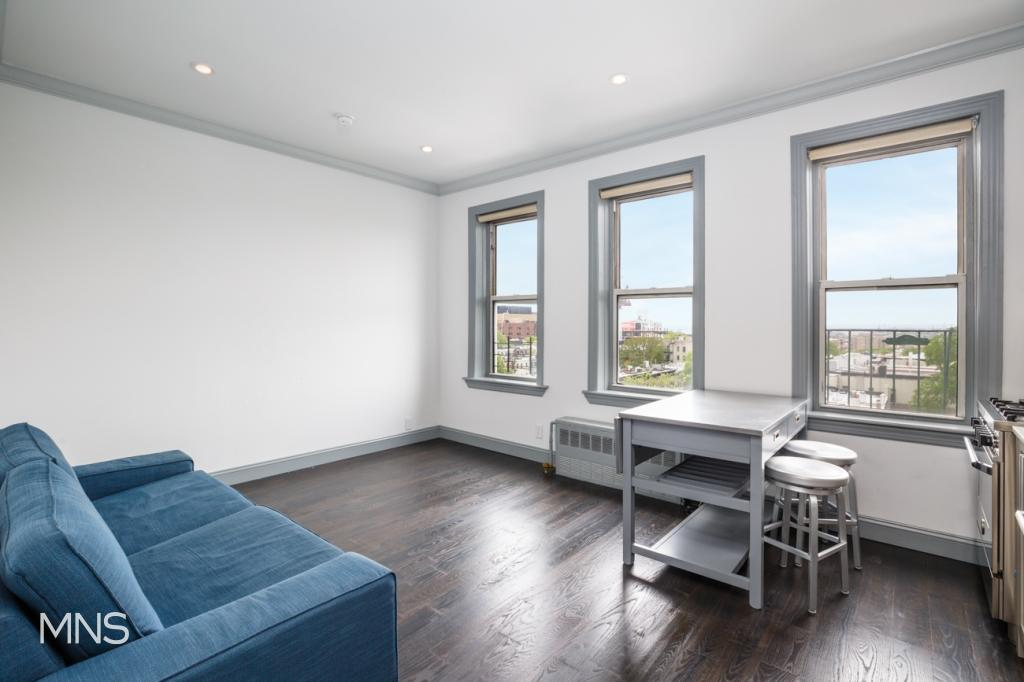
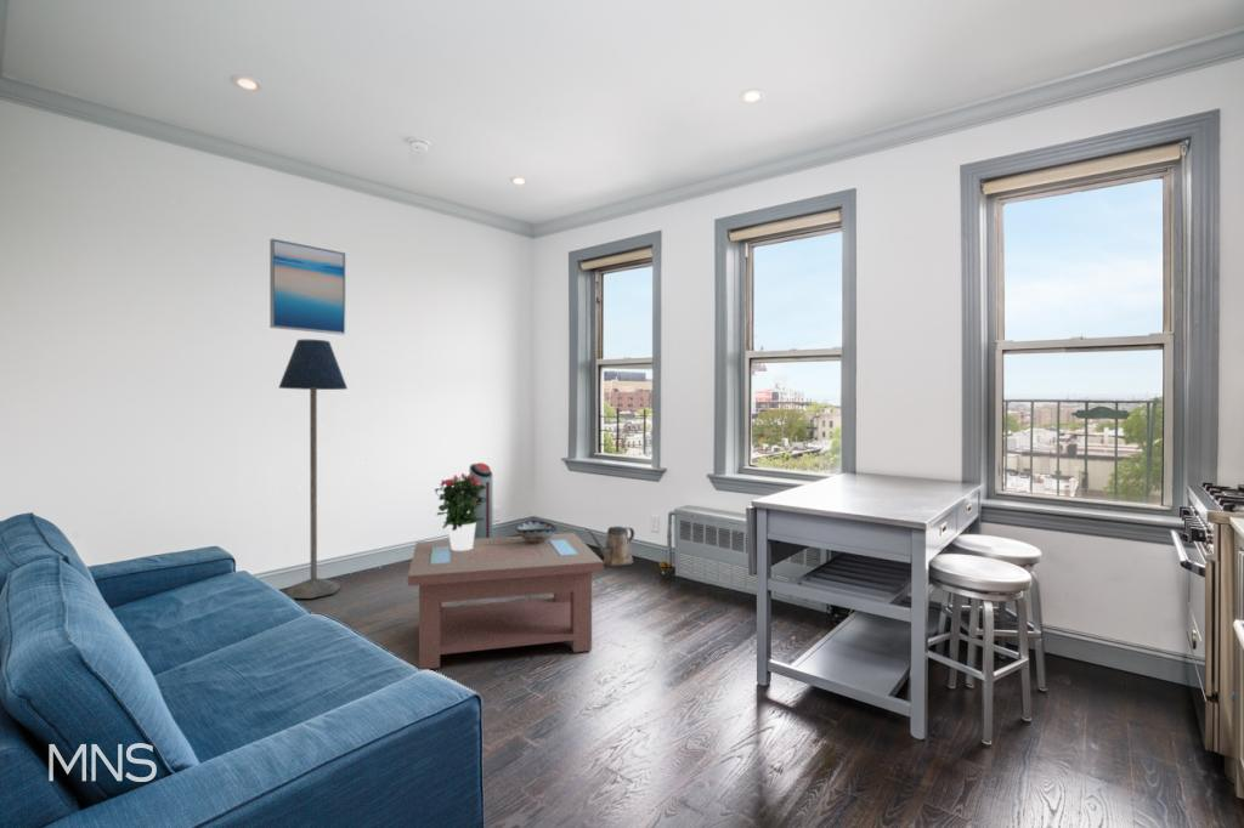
+ coffee table (503, 594)
+ floor lamp (313, 465)
+ watering can (610, 544)
+ wall art (309, 288)
+ decorative bowl (536, 532)
+ potted flower (460, 511)
+ air purifier (481, 506)
